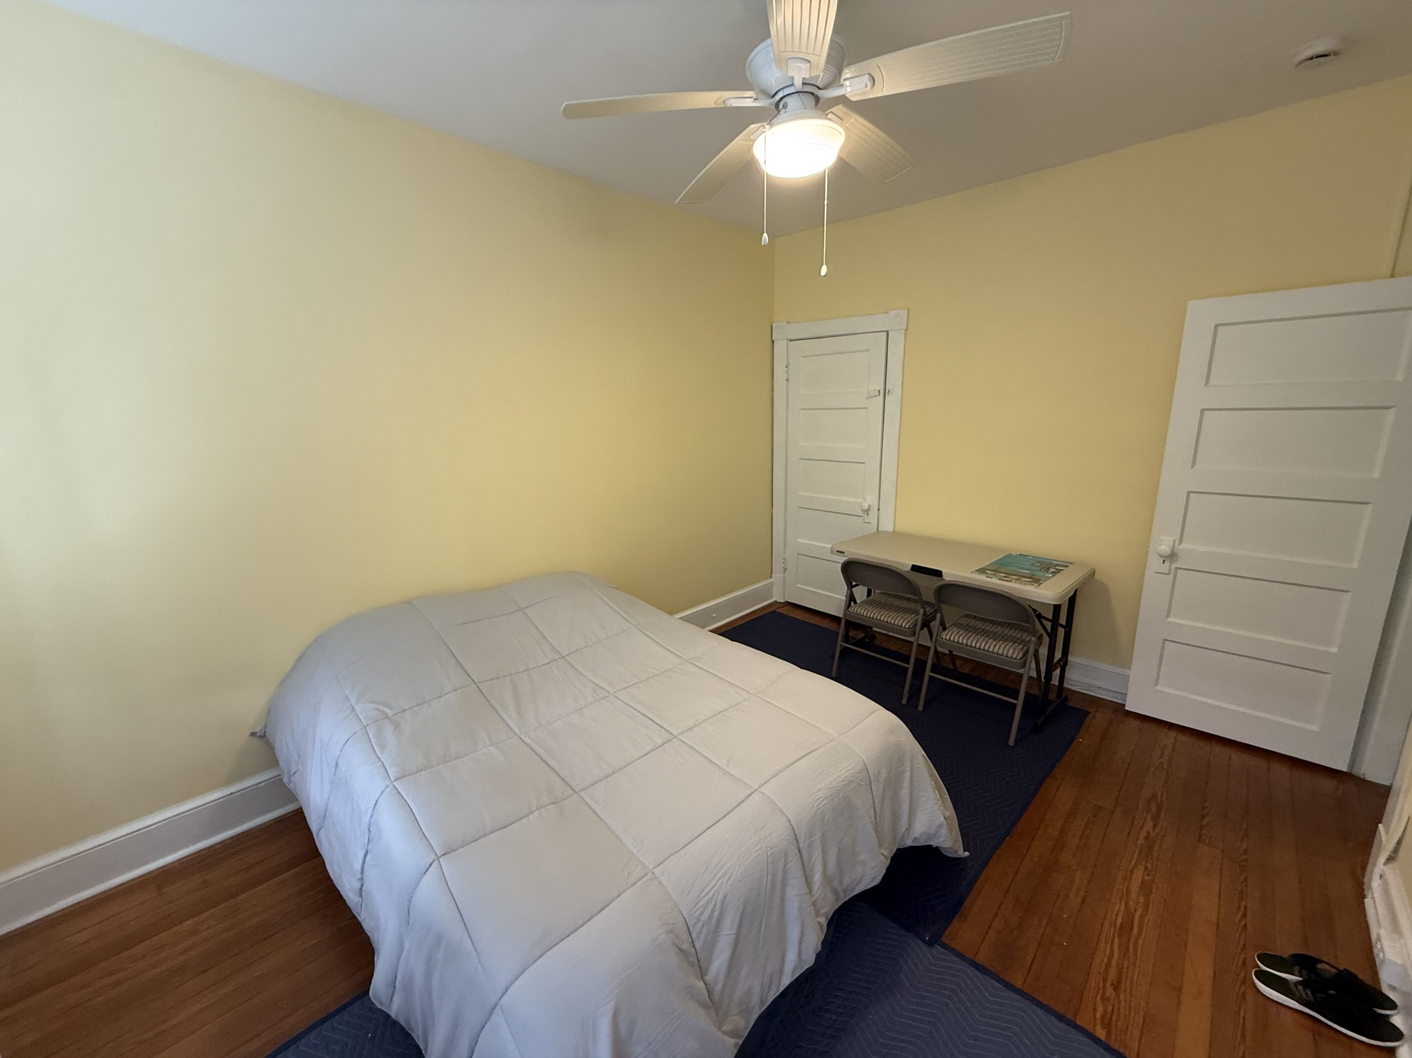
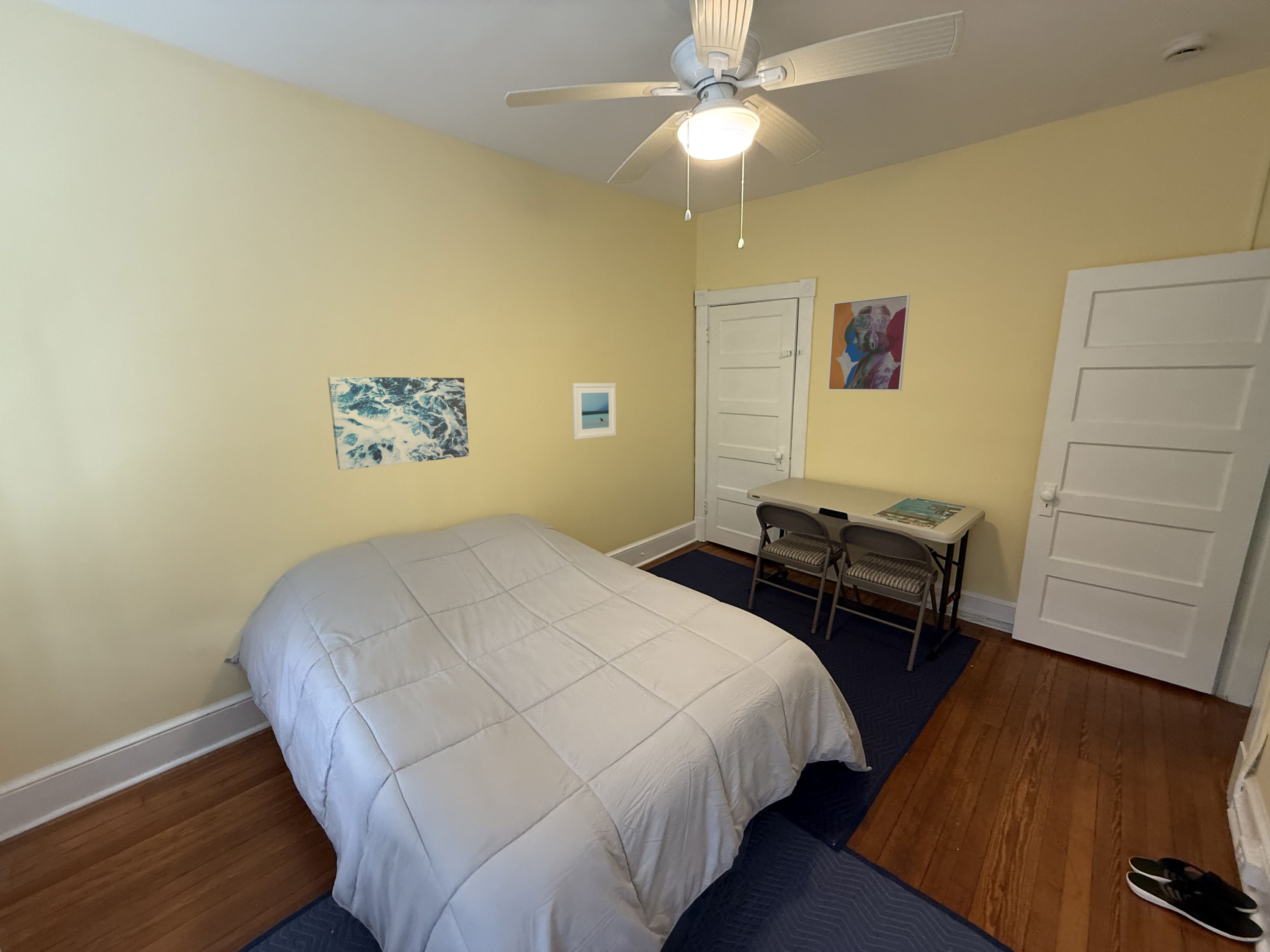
+ wall art (866, 345)
+ wall art (405, 420)
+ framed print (595, 410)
